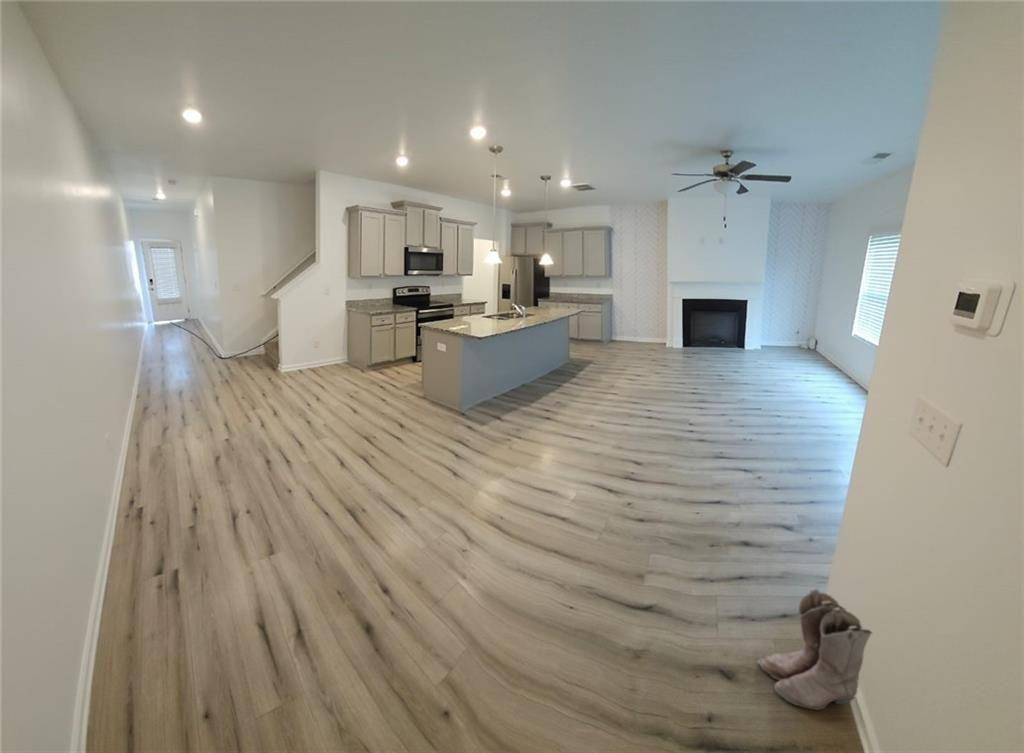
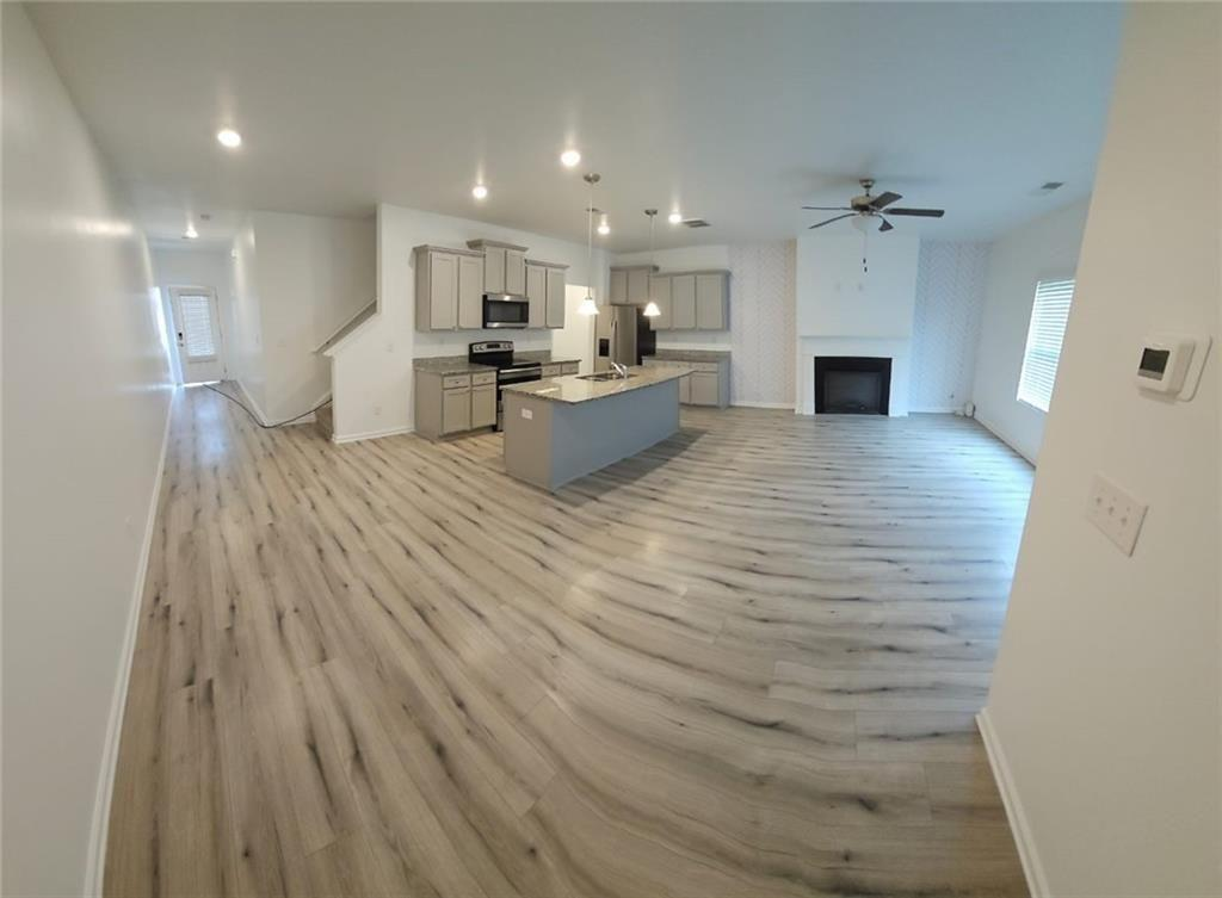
- boots (812, 645)
